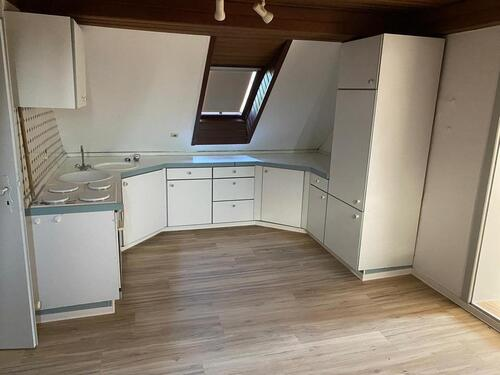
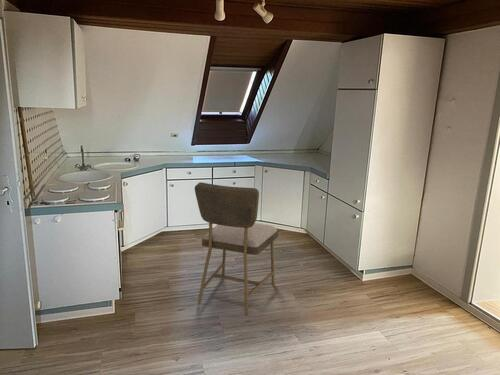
+ dining chair (237, 238)
